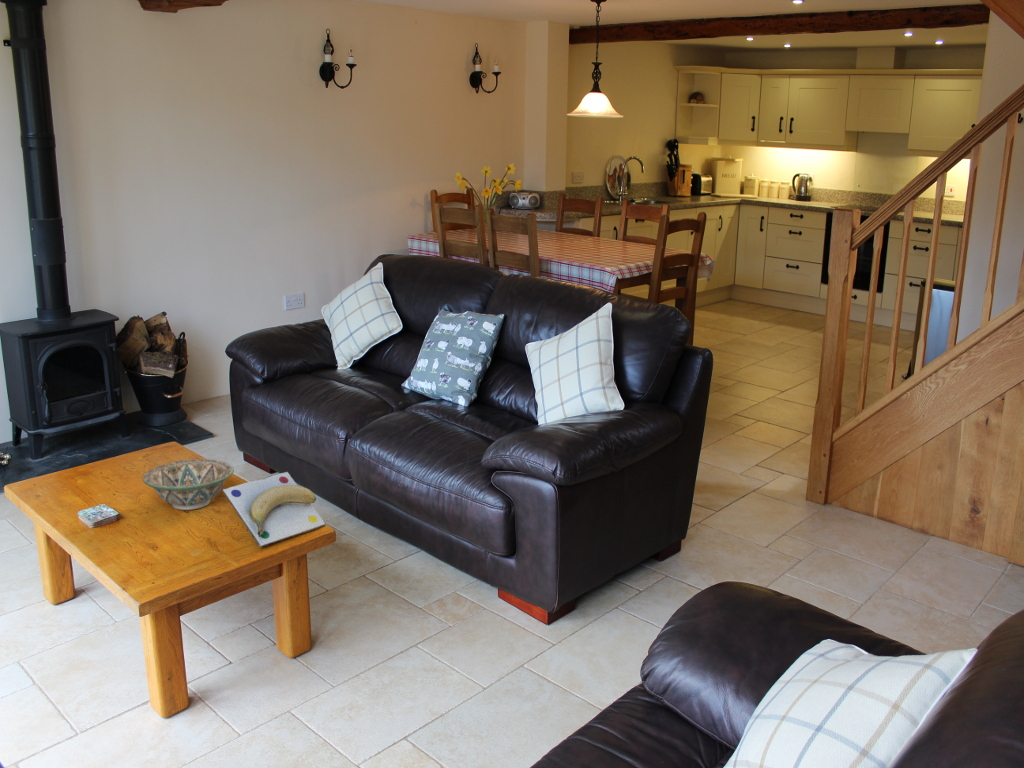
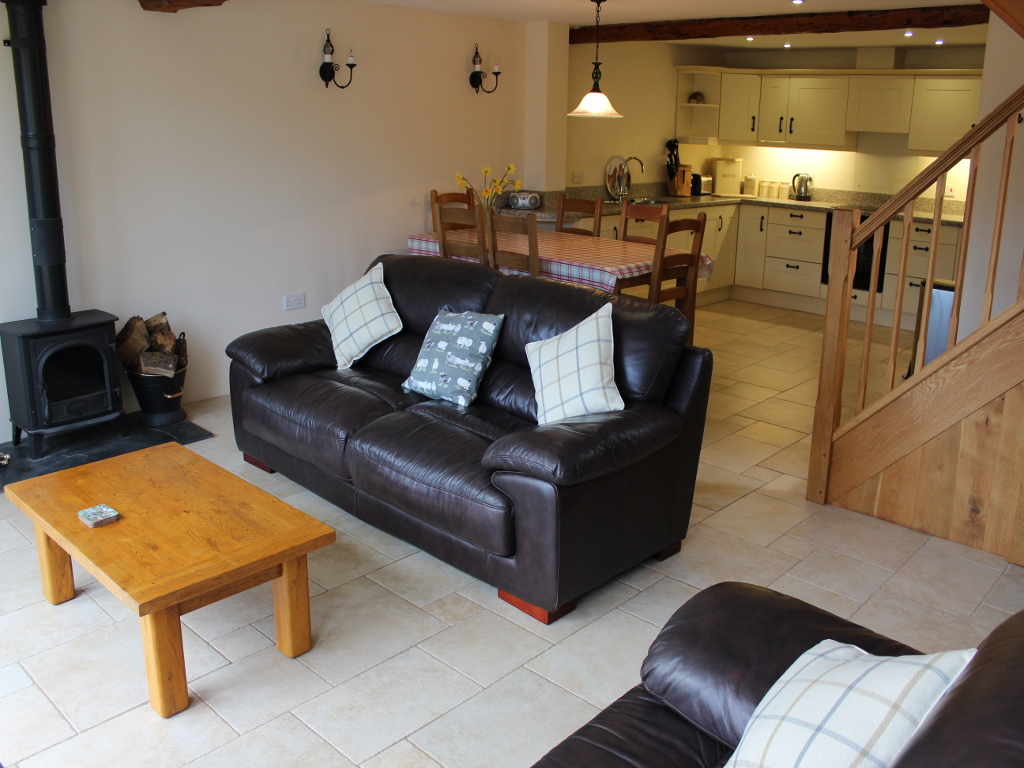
- banana (274, 507)
- decorative bowl (190, 488)
